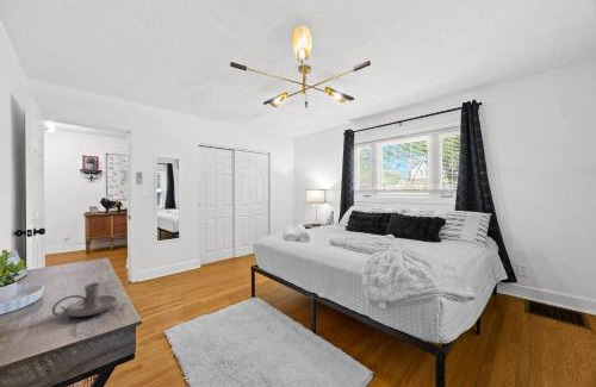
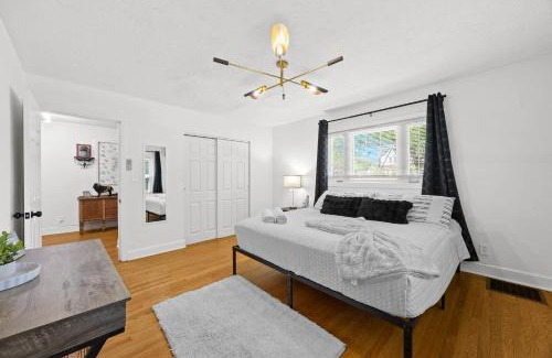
- candle holder (86, 299)
